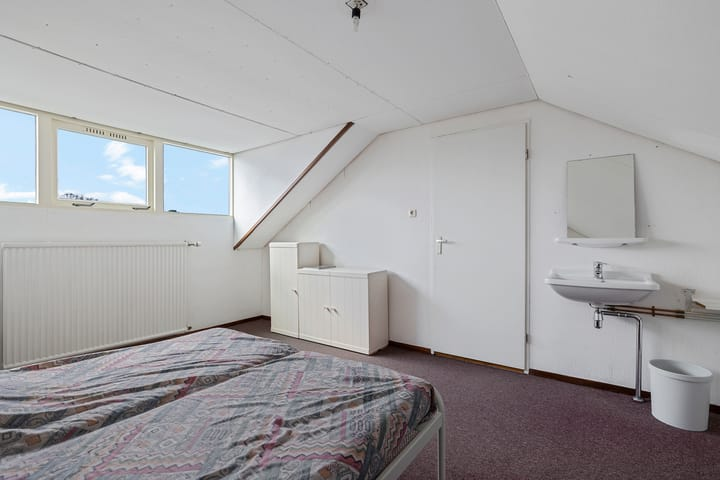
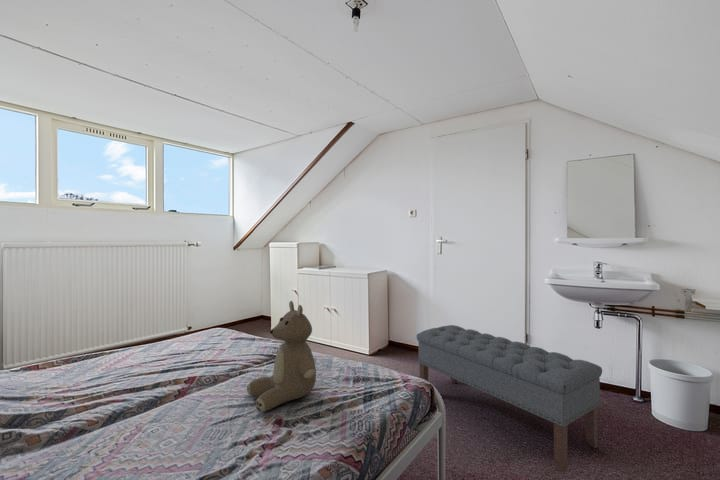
+ teddy bear (282, 351)
+ bench (495, 379)
